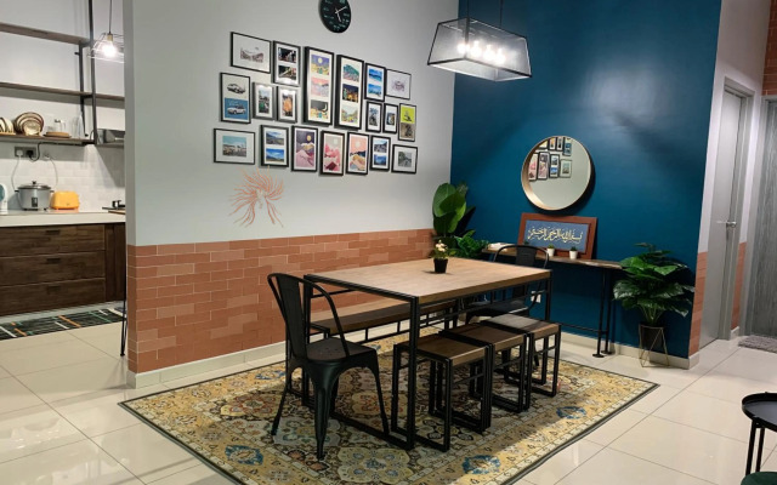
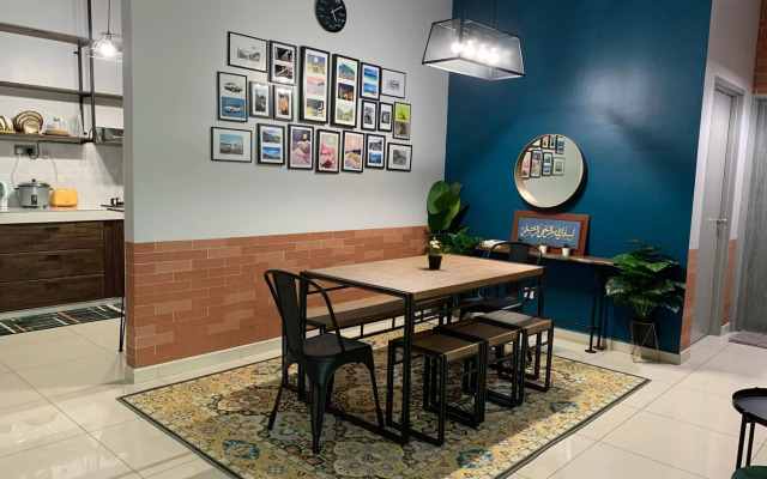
- wall sculpture (257, 196)
